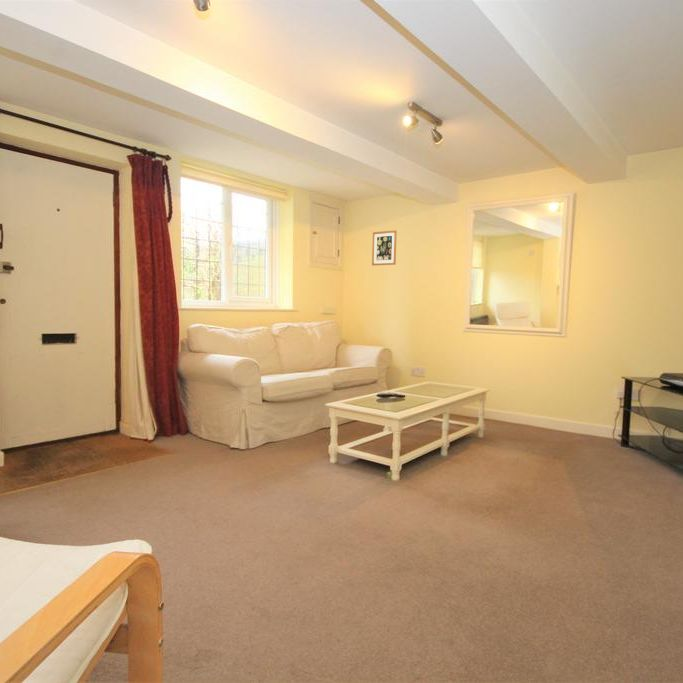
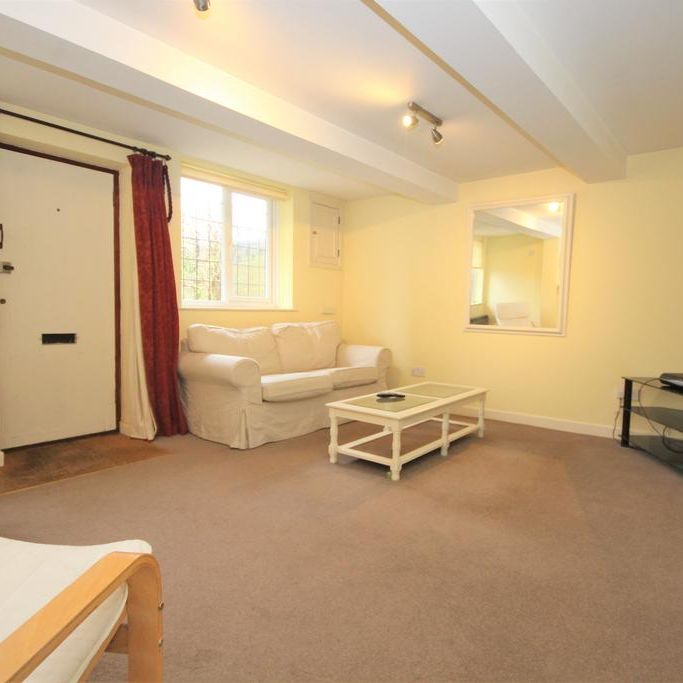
- wall art (384, 248)
